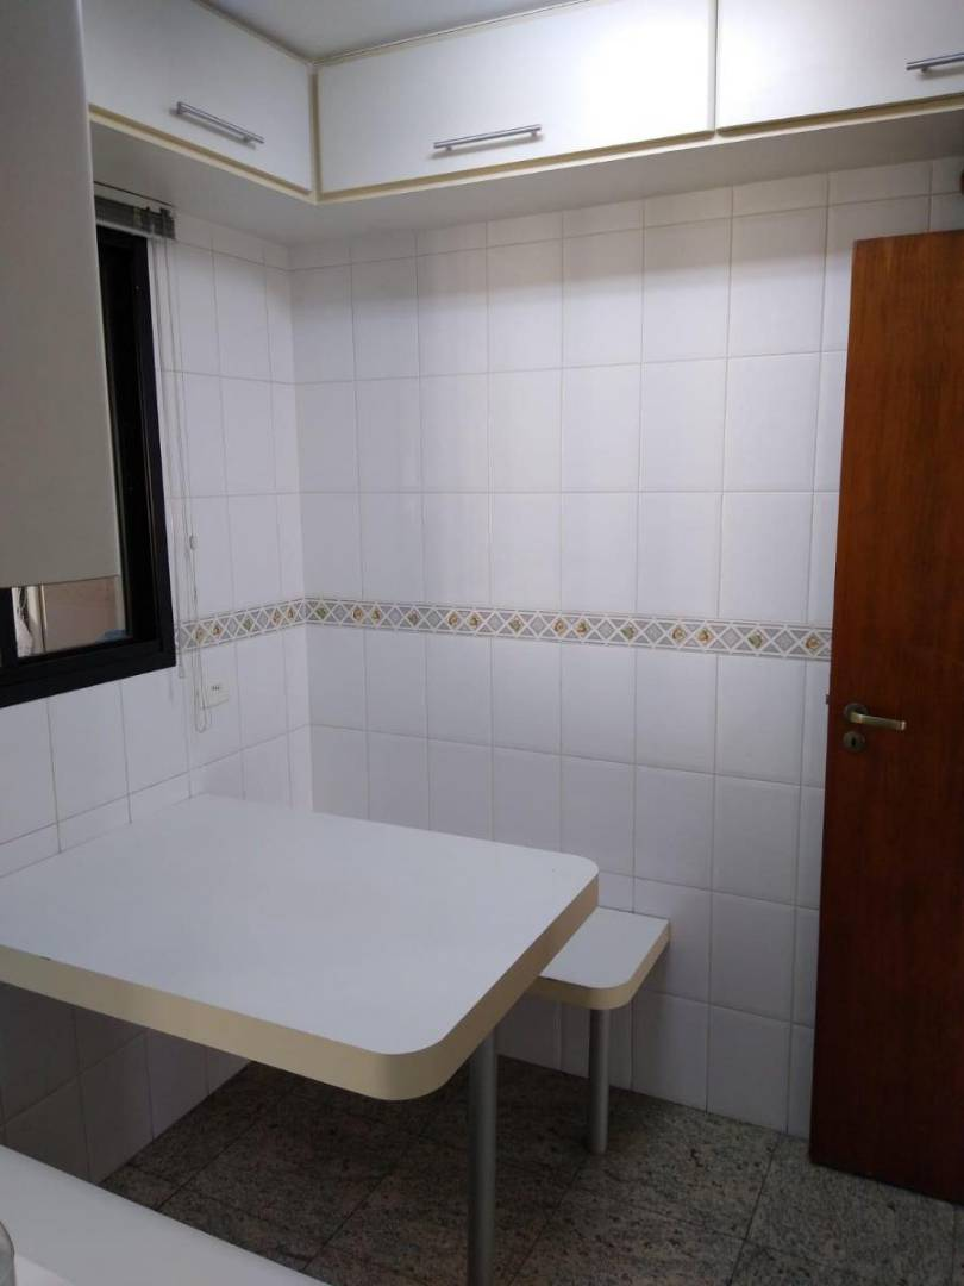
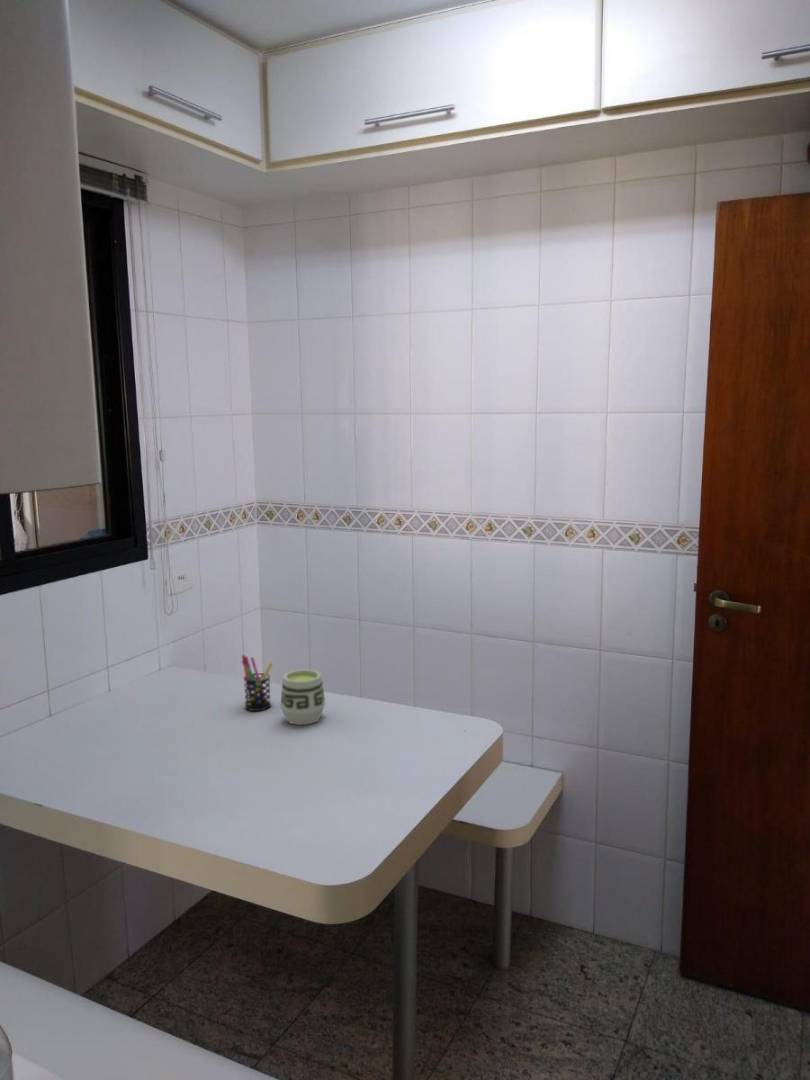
+ pen holder (254, 681)
+ cup (302, 697)
